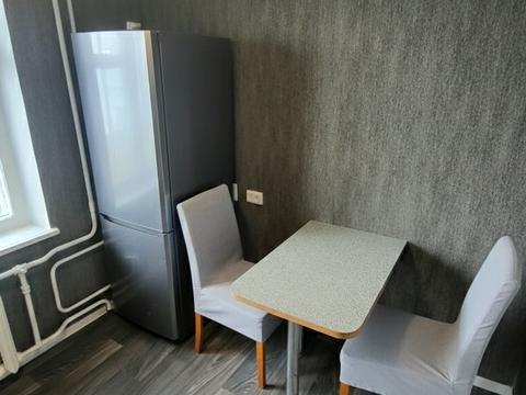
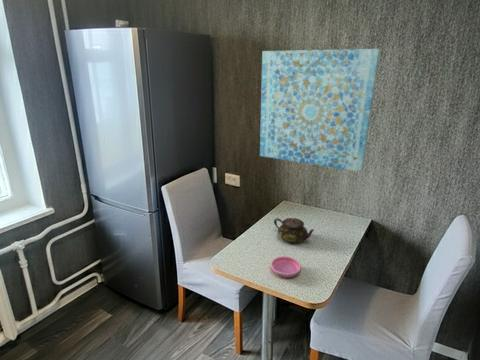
+ teapot (293, 228)
+ wall art (311, 109)
+ saucer (285, 267)
